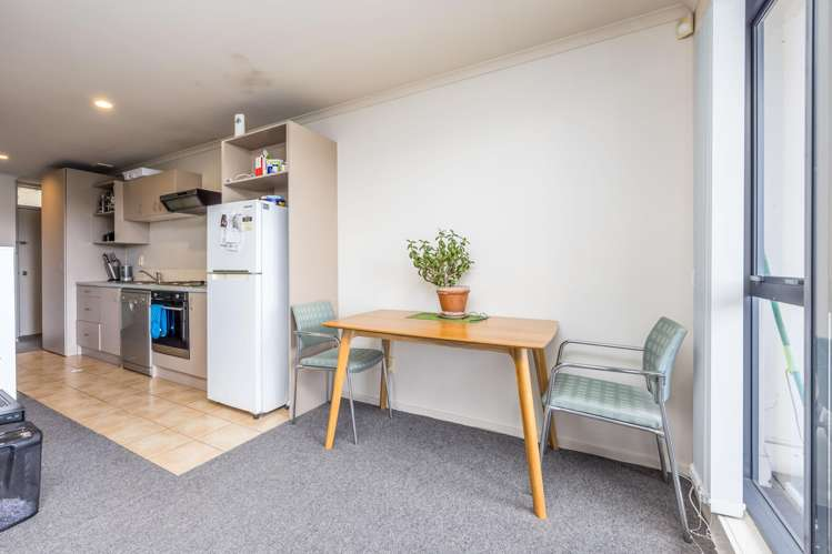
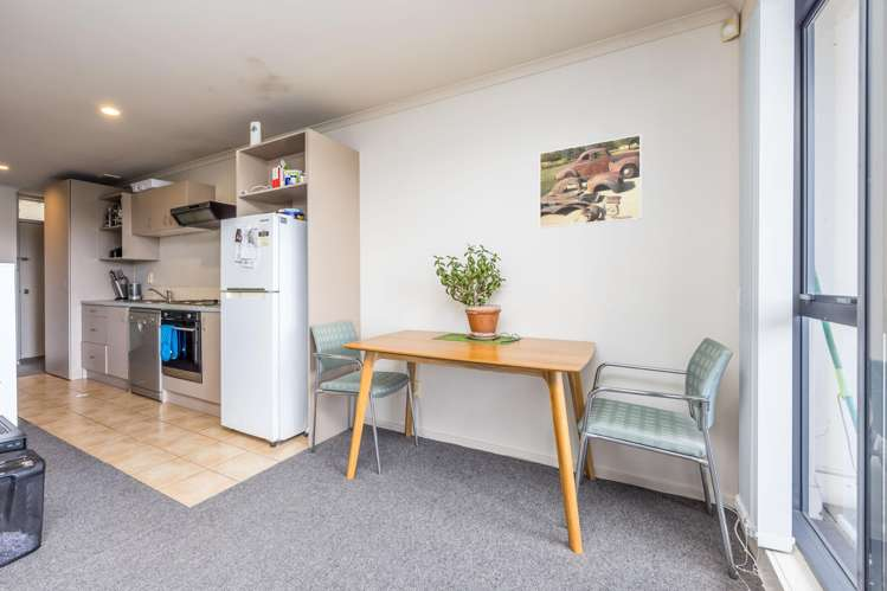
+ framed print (587, 184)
